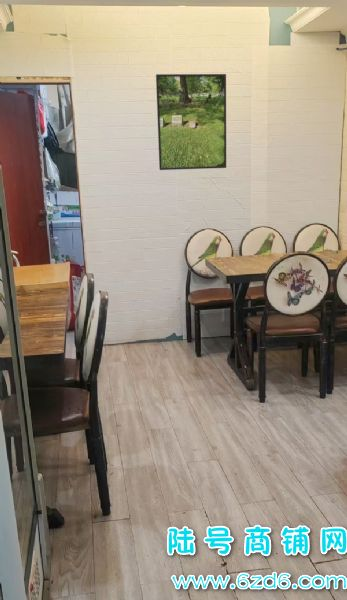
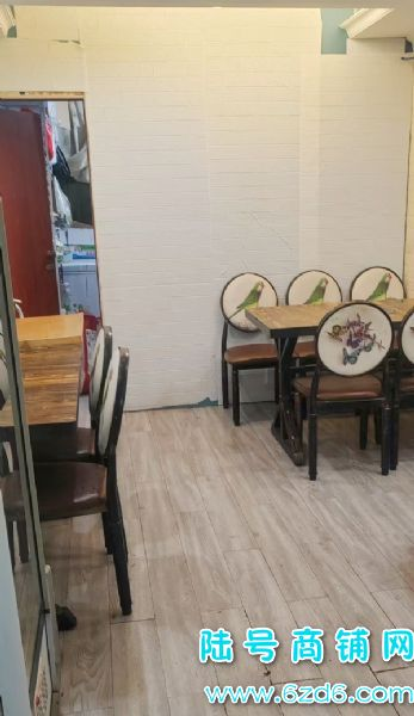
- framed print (192, 122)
